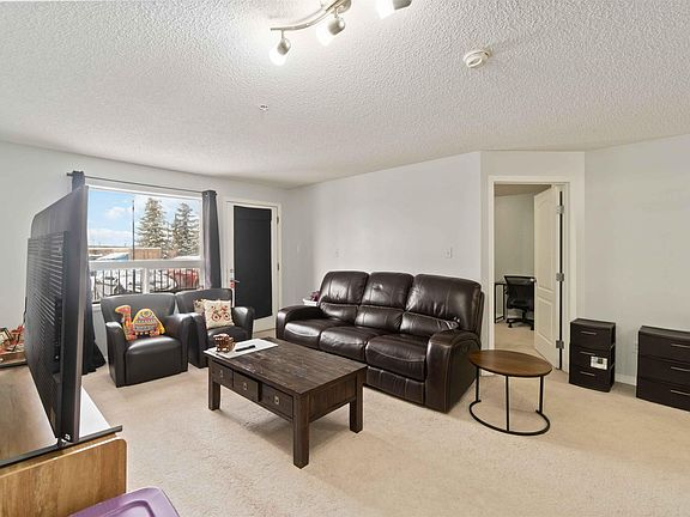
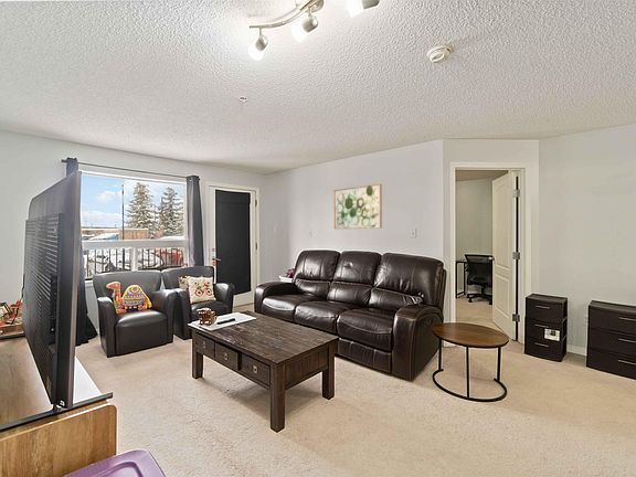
+ wall art (356, 208)
